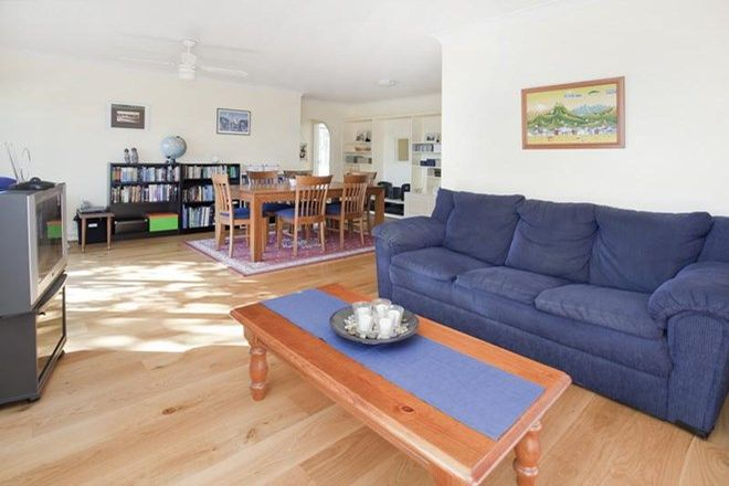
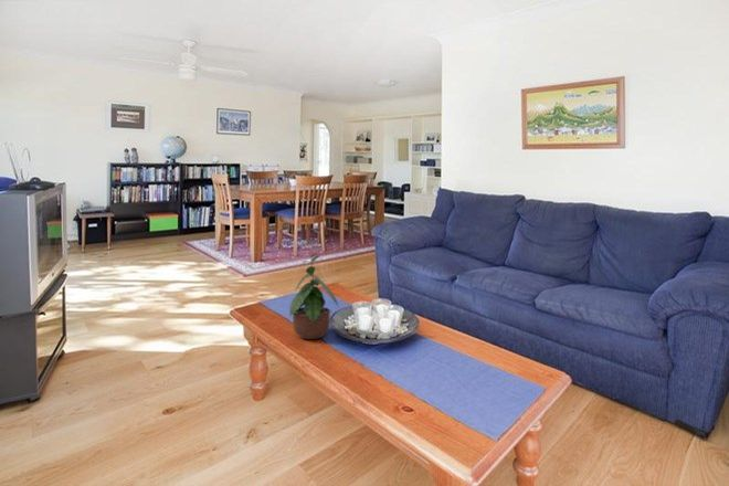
+ potted plant (314, 293)
